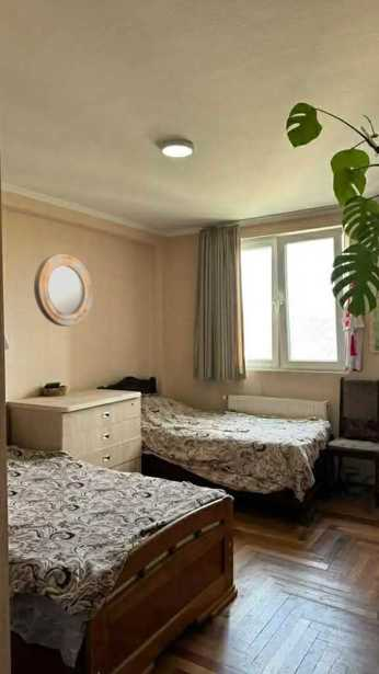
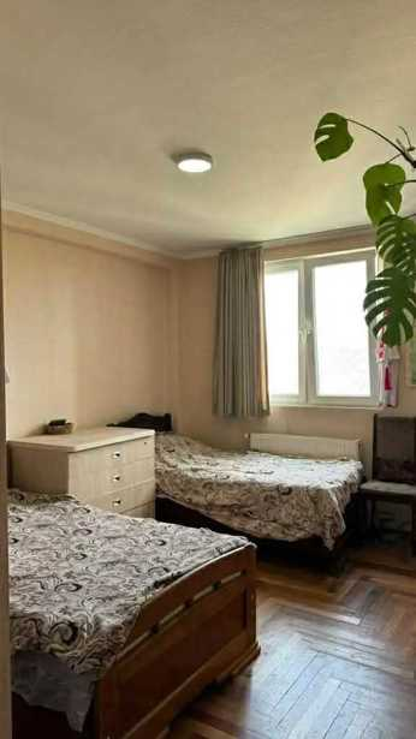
- home mirror (65, 289)
